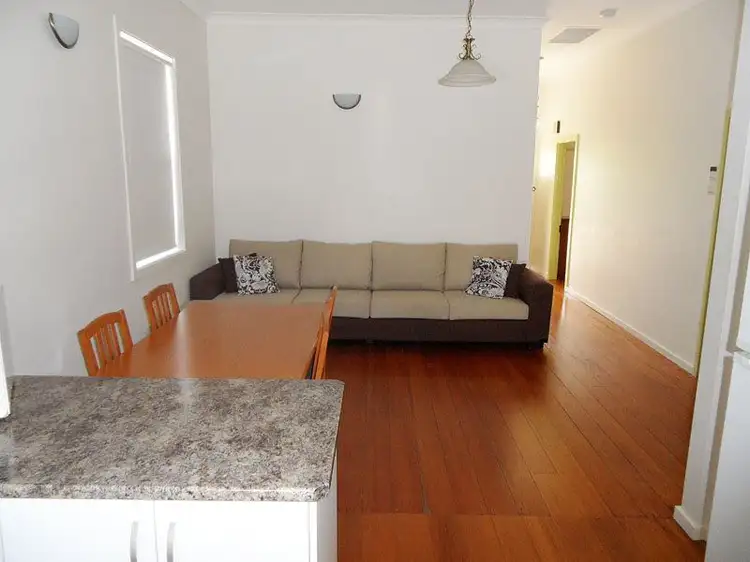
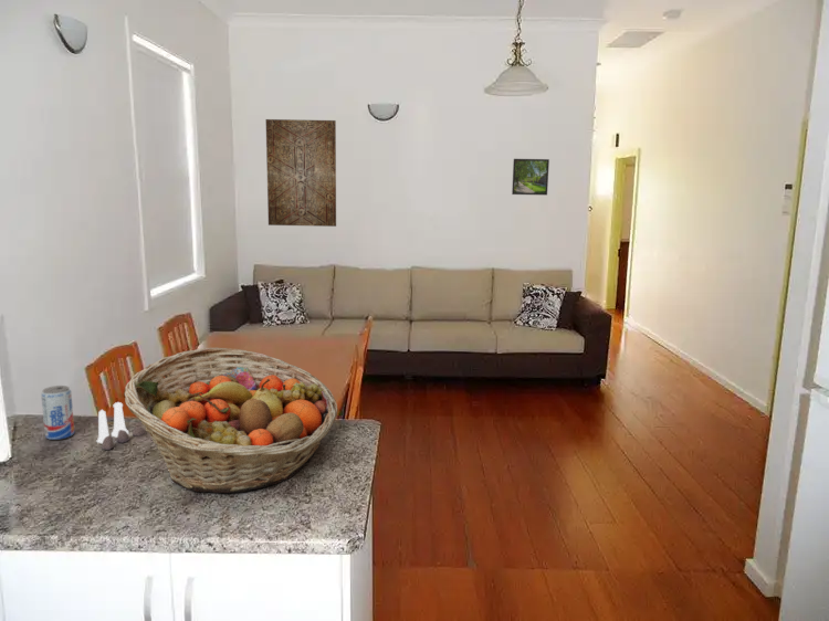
+ beverage can (57, 411)
+ wall art (301, 173)
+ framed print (529, 177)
+ salt and pepper shaker set (118, 422)
+ fruit basket (240, 411)
